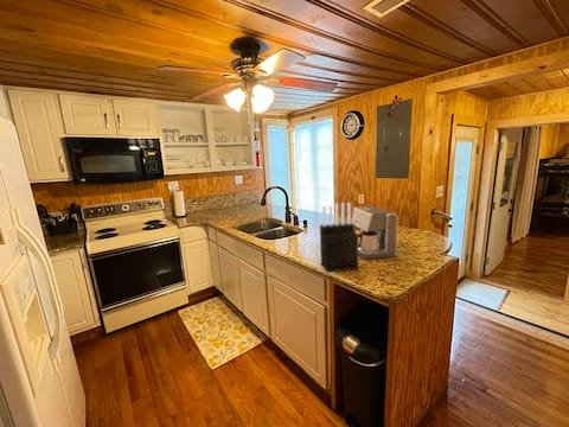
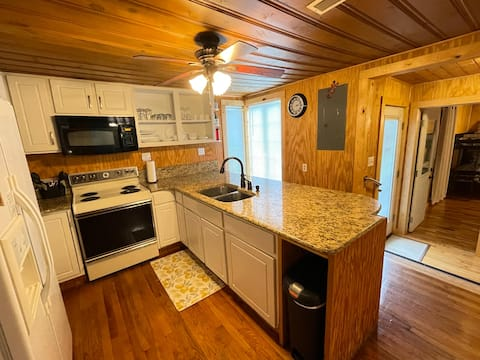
- knife block (339, 236)
- coffee maker (370, 230)
